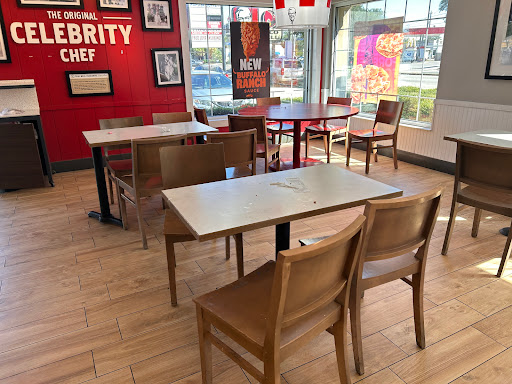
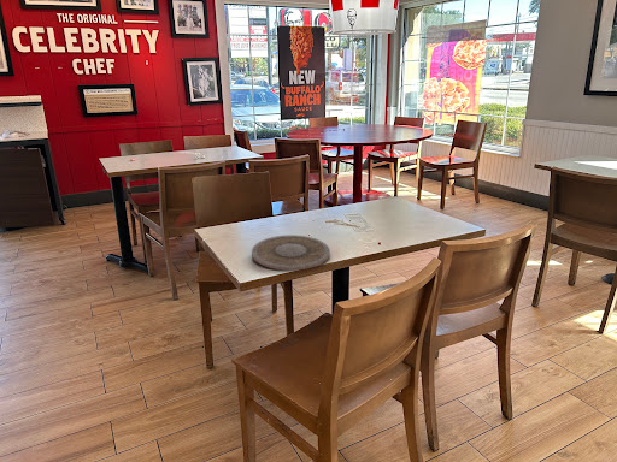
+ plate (290, 250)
